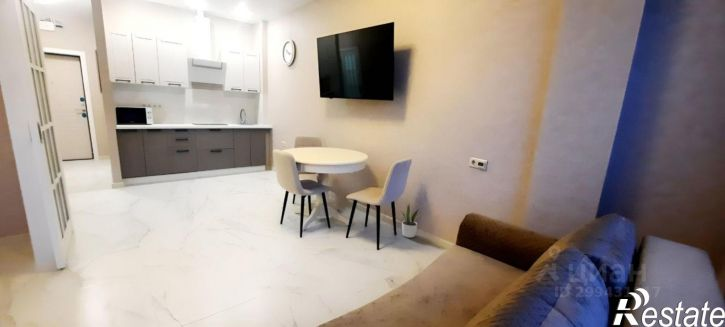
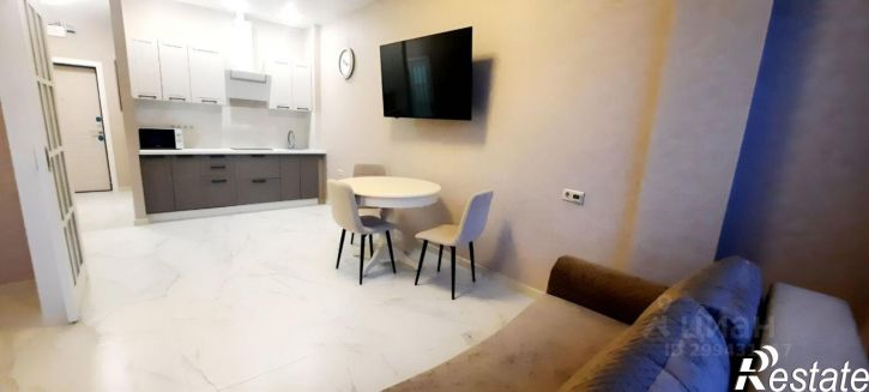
- potted plant (409, 219)
